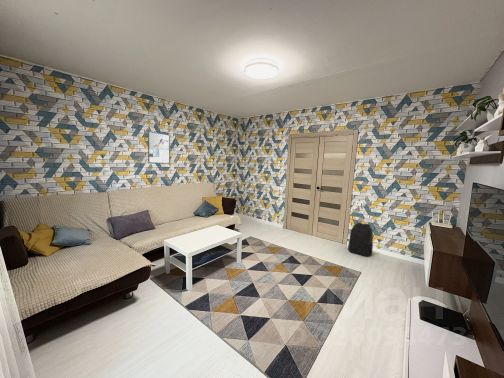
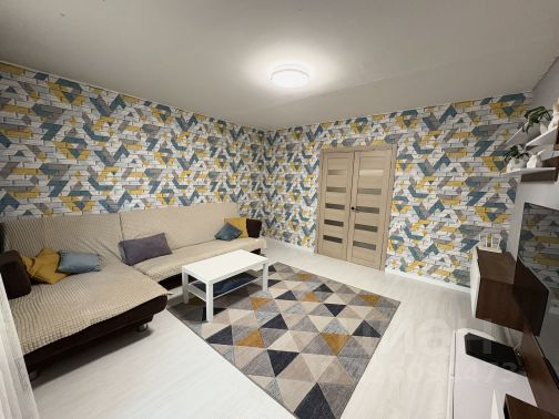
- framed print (159, 148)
- backpack (361, 237)
